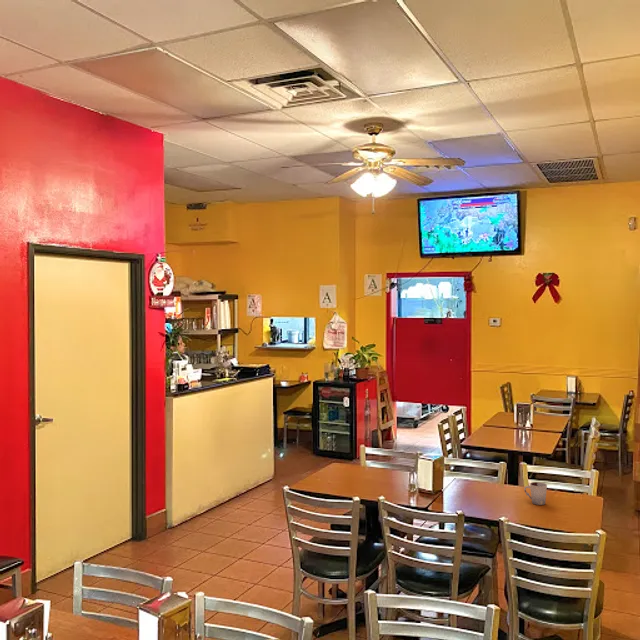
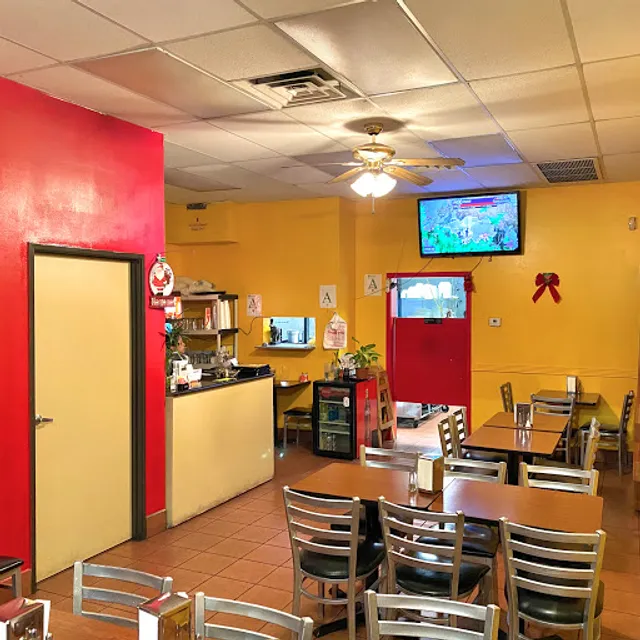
- cup (535, 493)
